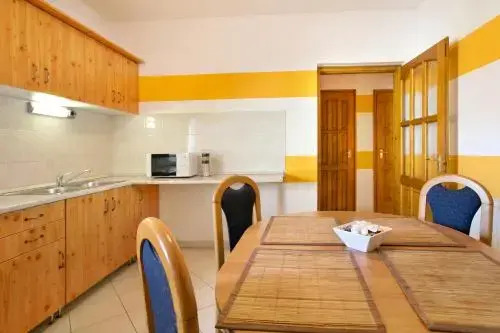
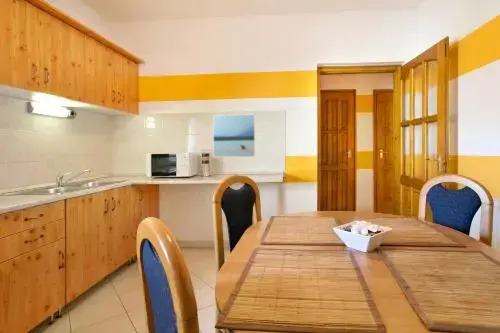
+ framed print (234, 136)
